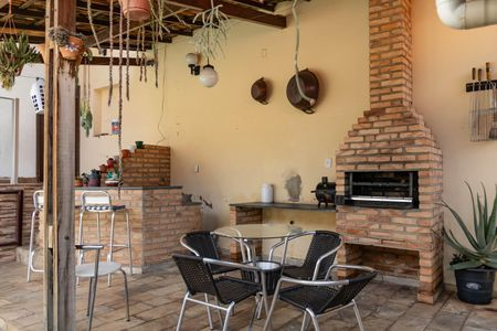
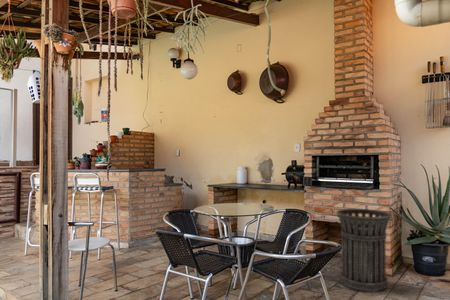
+ trash can (363, 248)
